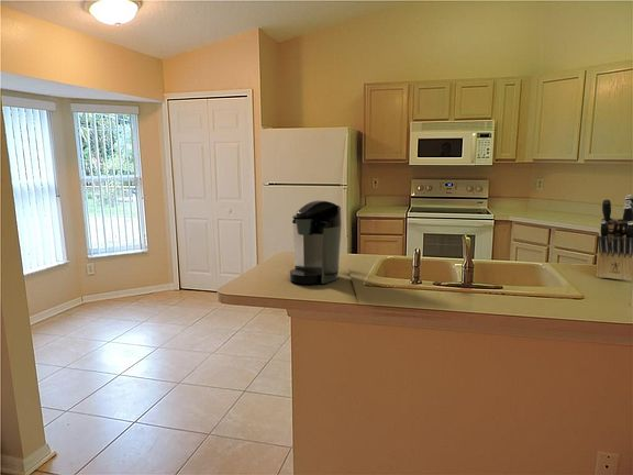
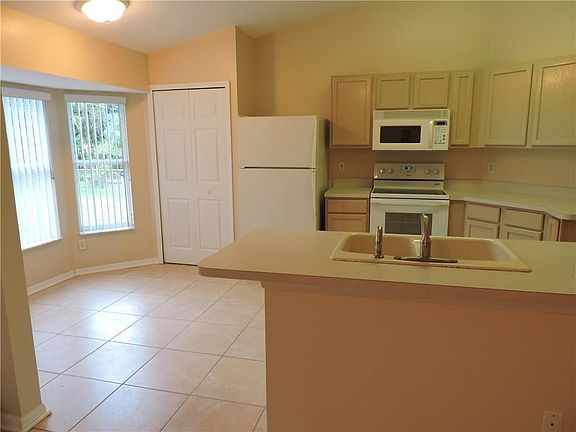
- knife block (619, 234)
- coffee maker (308, 238)
